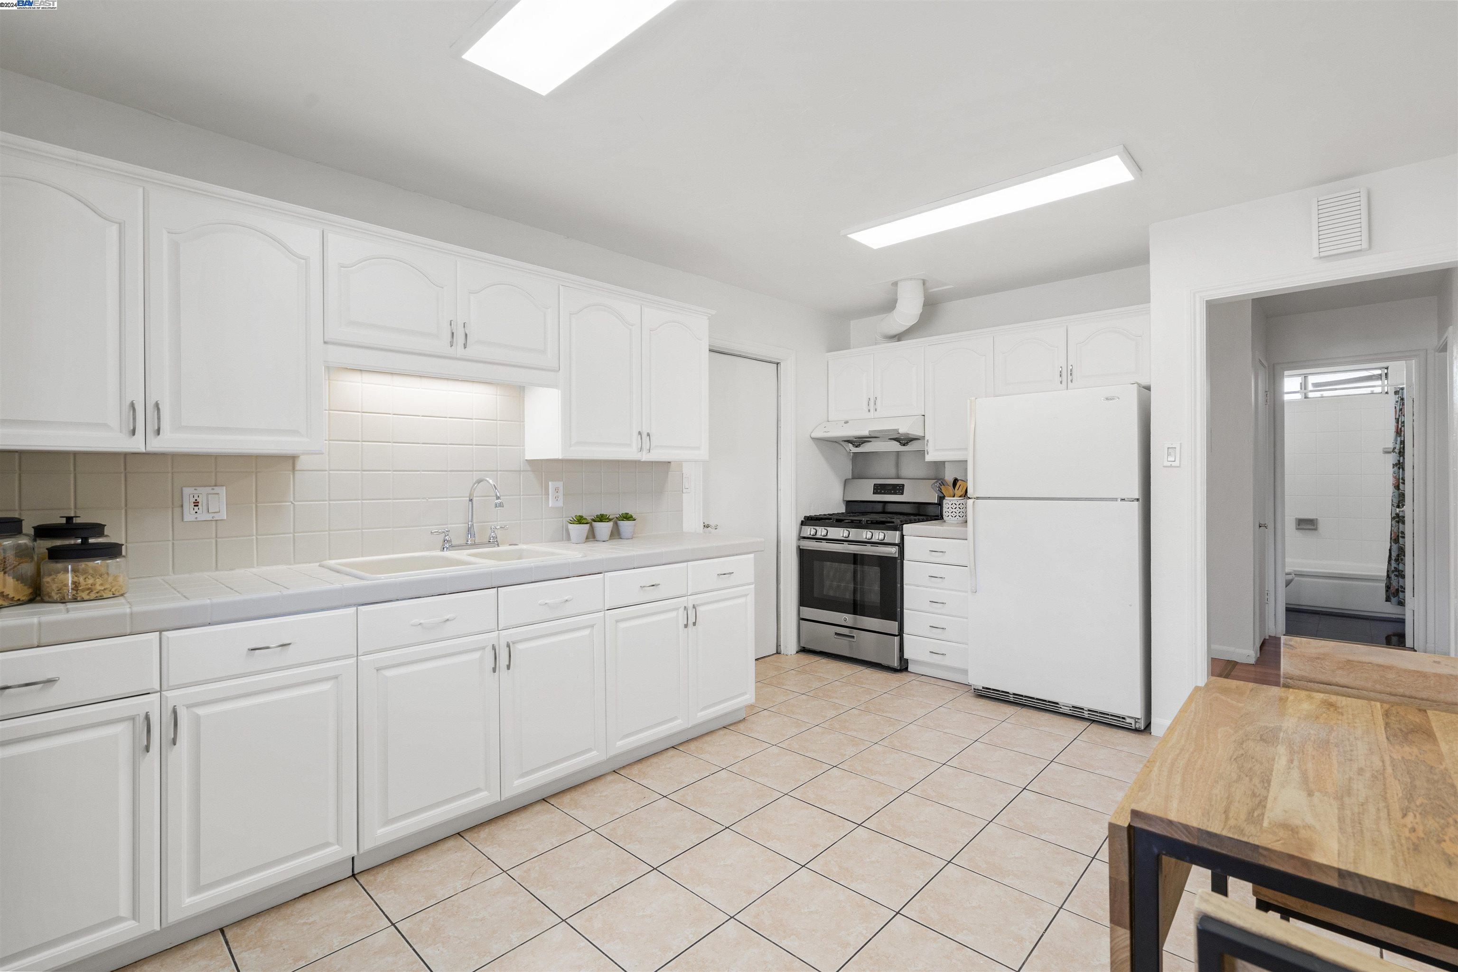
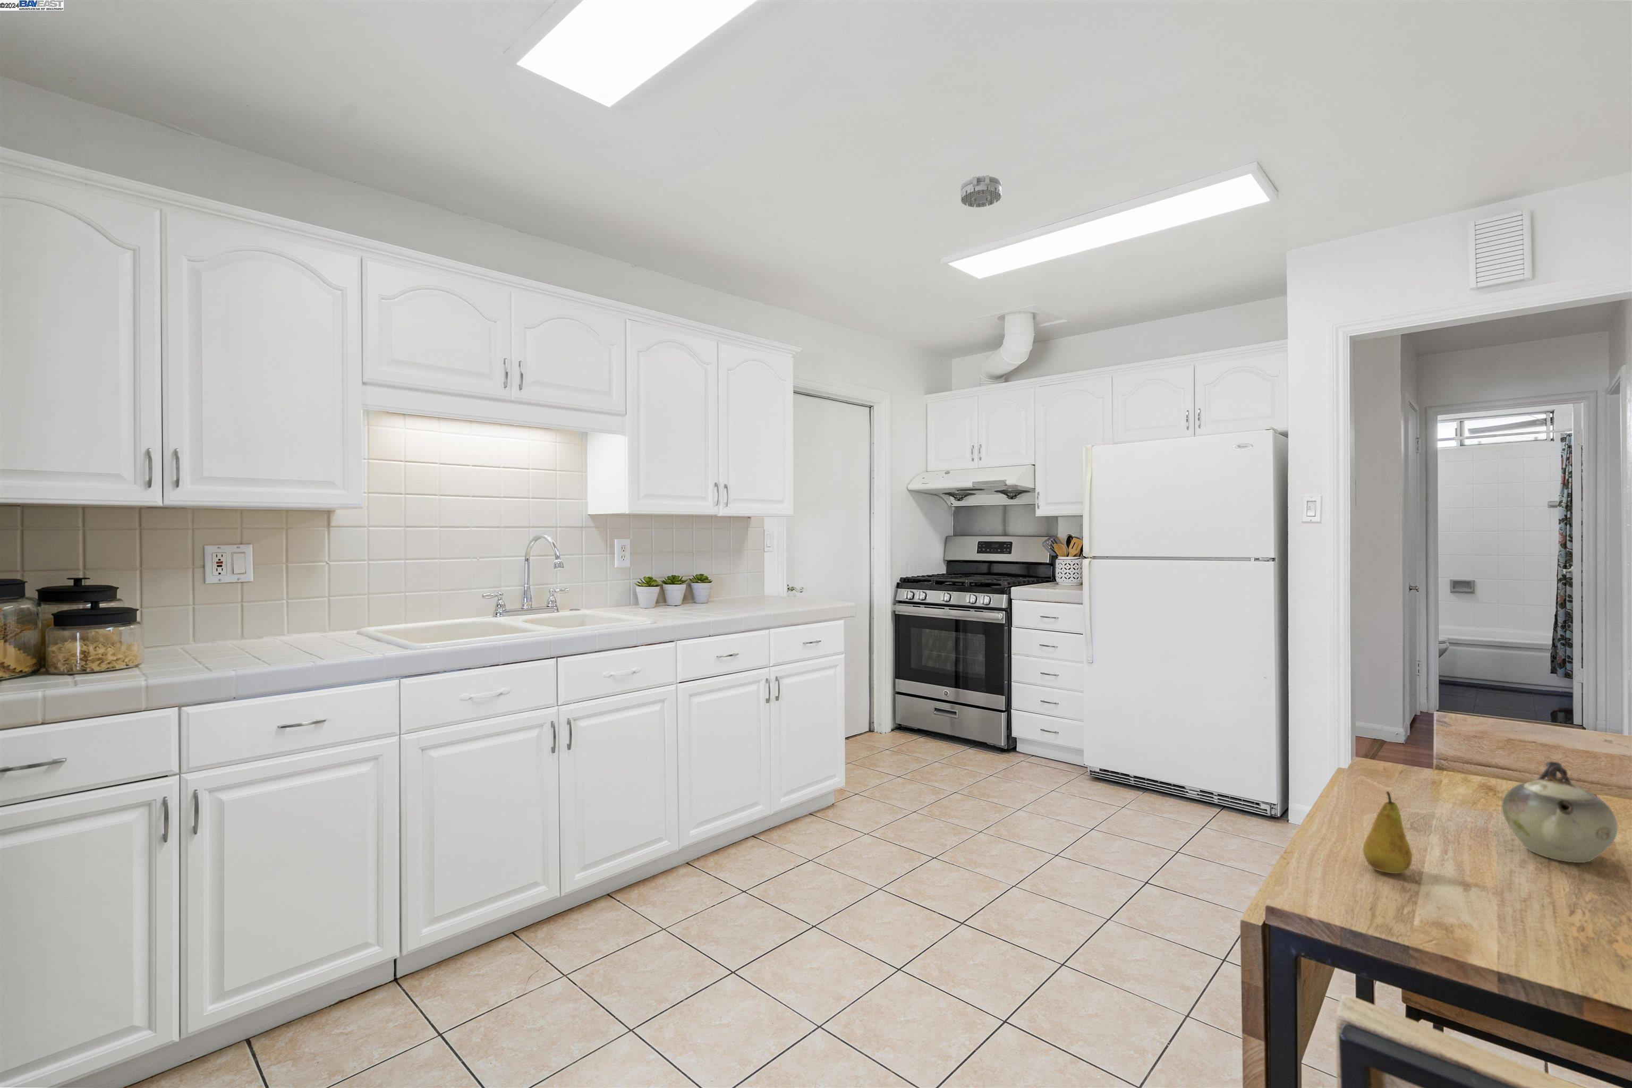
+ smoke detector (981, 191)
+ teapot (1558, 811)
+ fruit (1387, 829)
